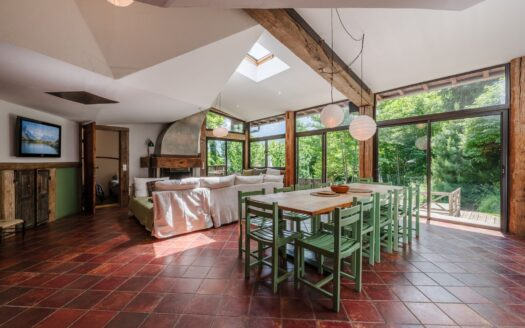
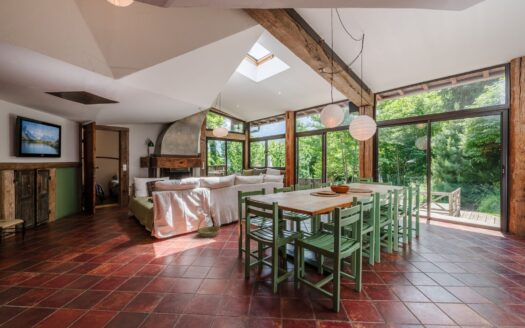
+ basket (208, 227)
